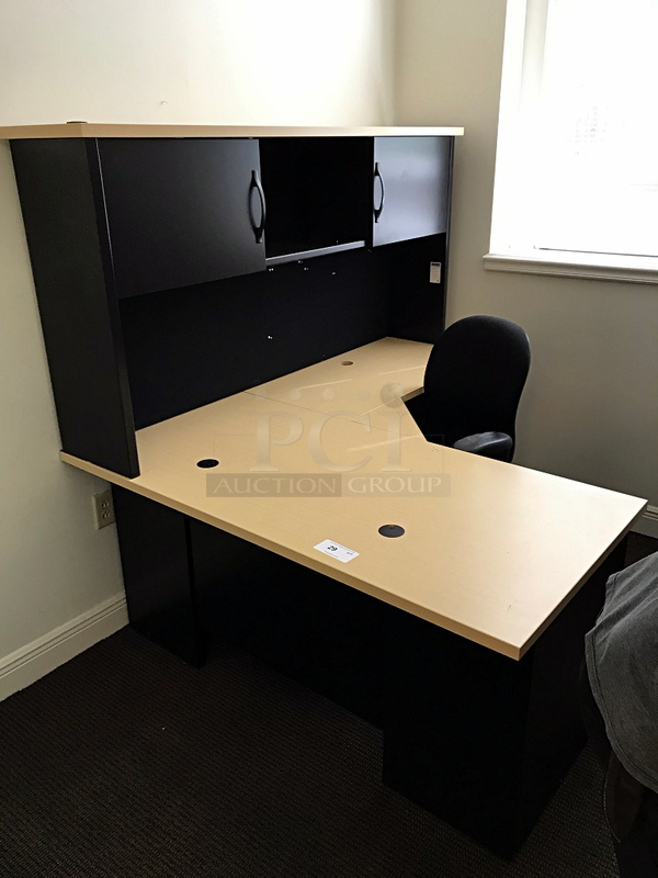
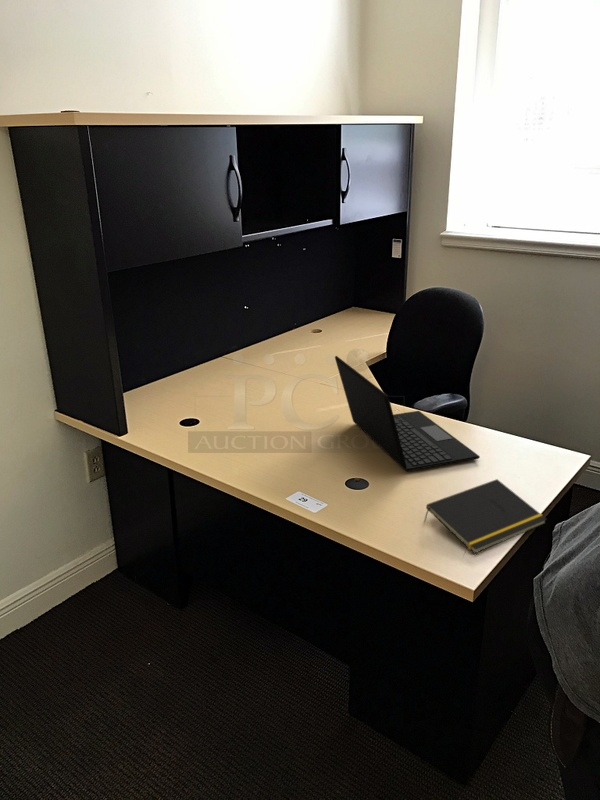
+ laptop (407, 412)
+ notepad (486, 513)
